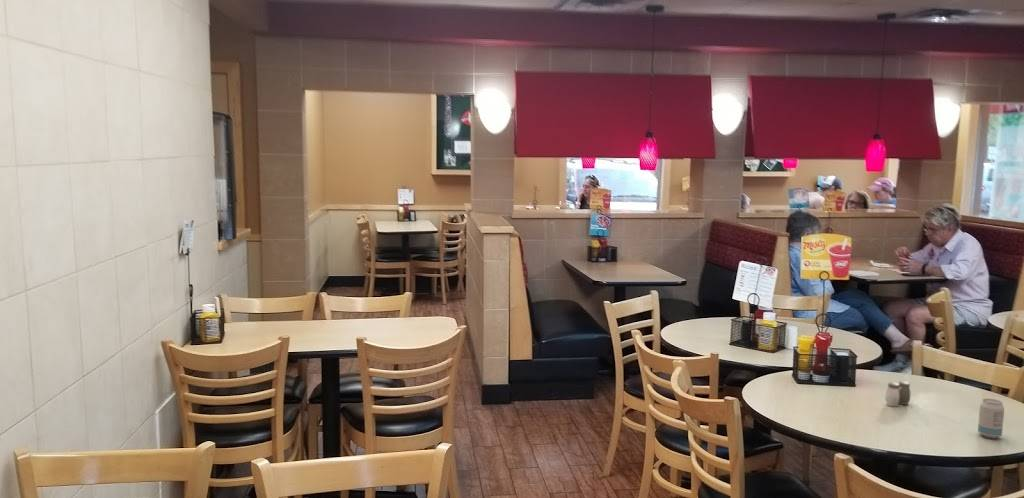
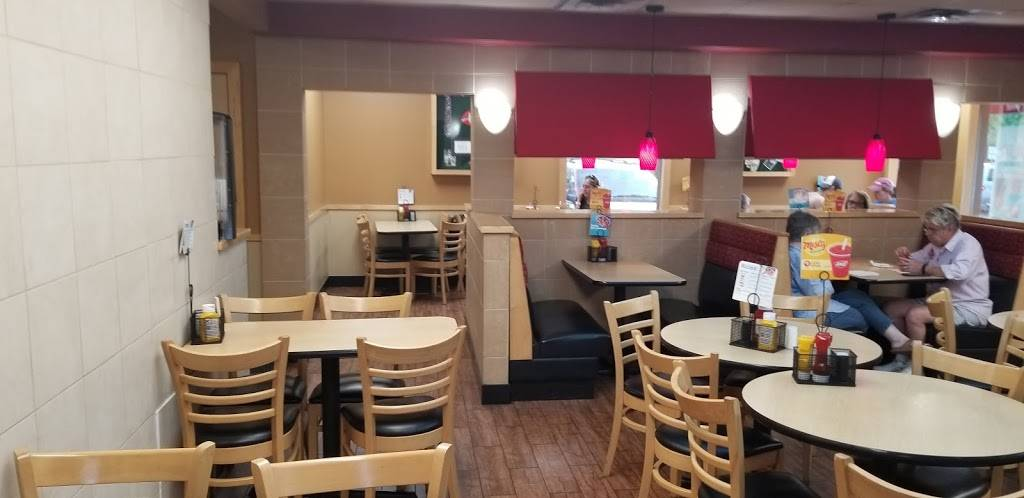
- beverage can (991, 418)
- salt and pepper shaker (898, 393)
